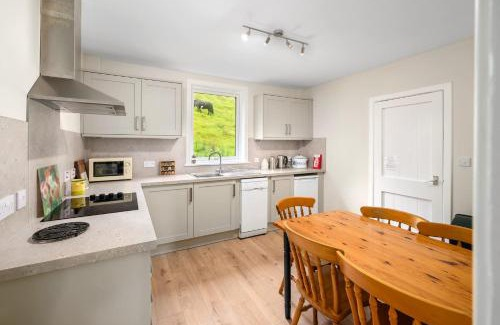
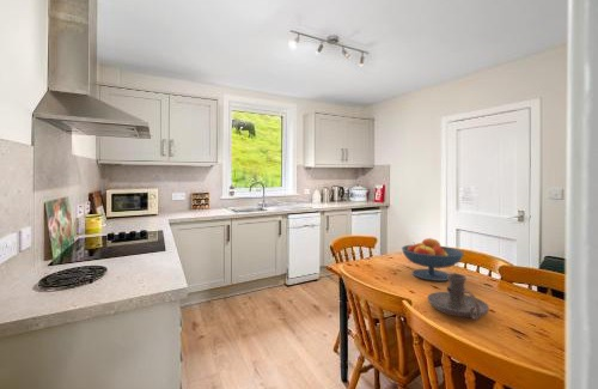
+ fruit bowl (431, 257)
+ candle holder (459, 294)
